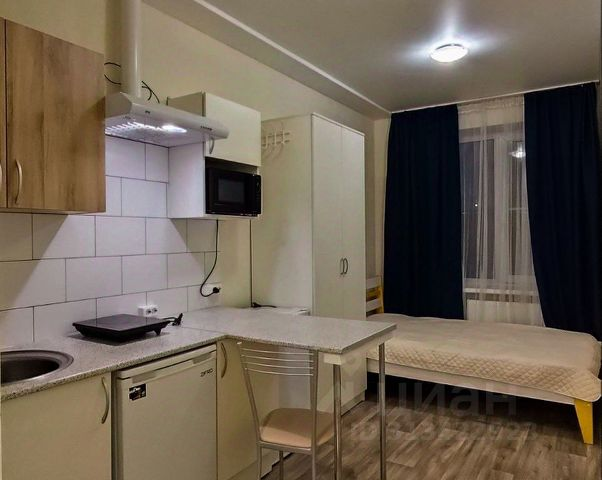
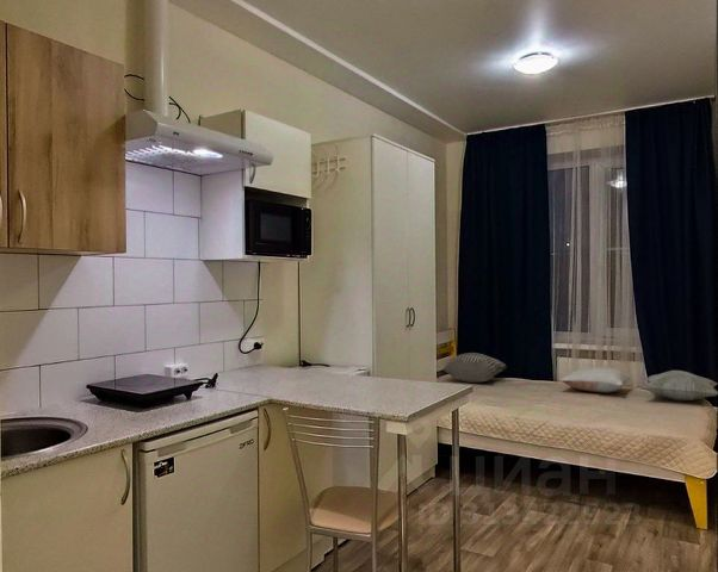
+ pillow (595, 379)
+ cushion (475, 366)
+ decorative pillow (680, 385)
